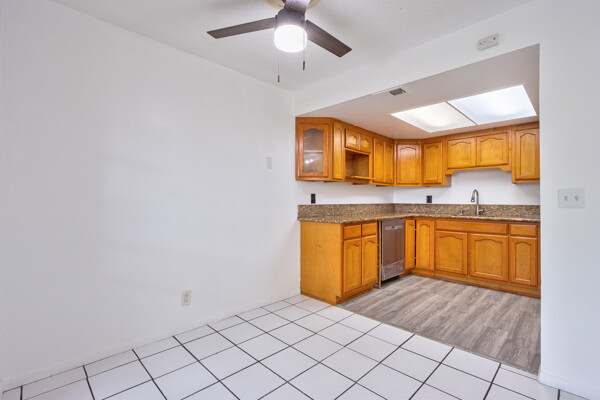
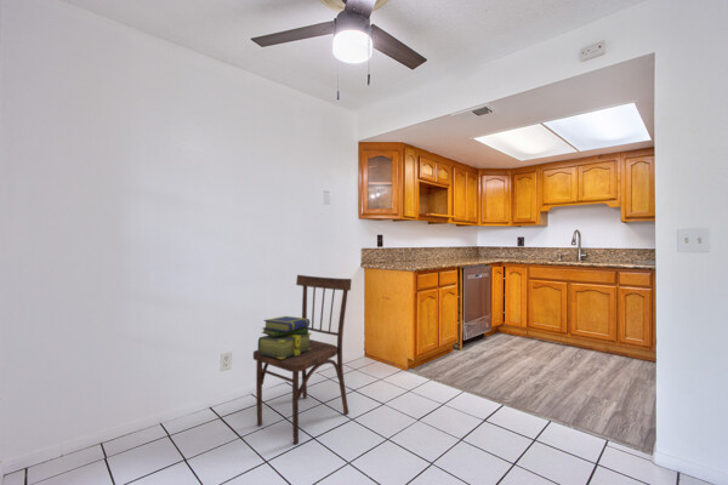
+ stack of books (285, 333)
+ dining chair (301, 352)
